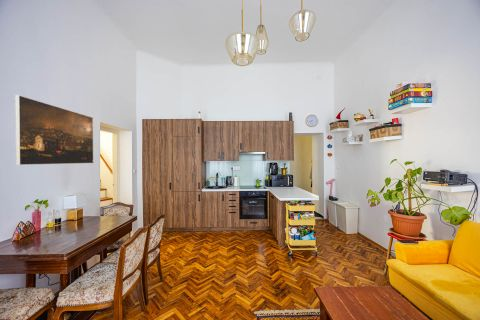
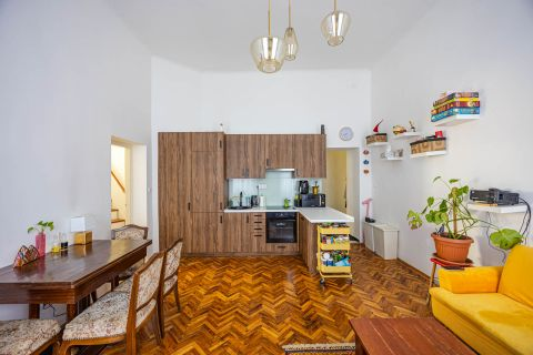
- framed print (62, 136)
